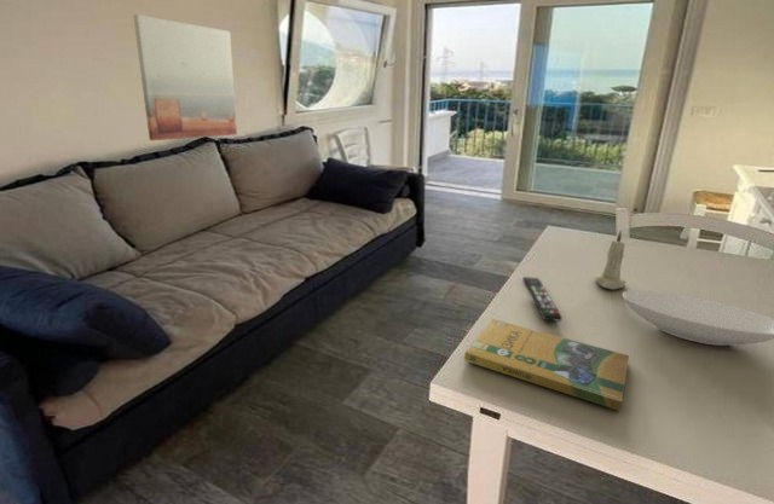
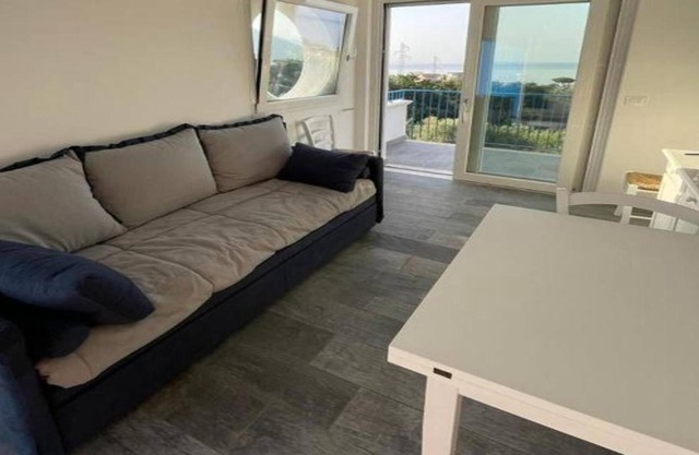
- booklet (547, 358)
- remote control (541, 296)
- bowl (695, 321)
- candle (614, 257)
- wall art (191, 82)
